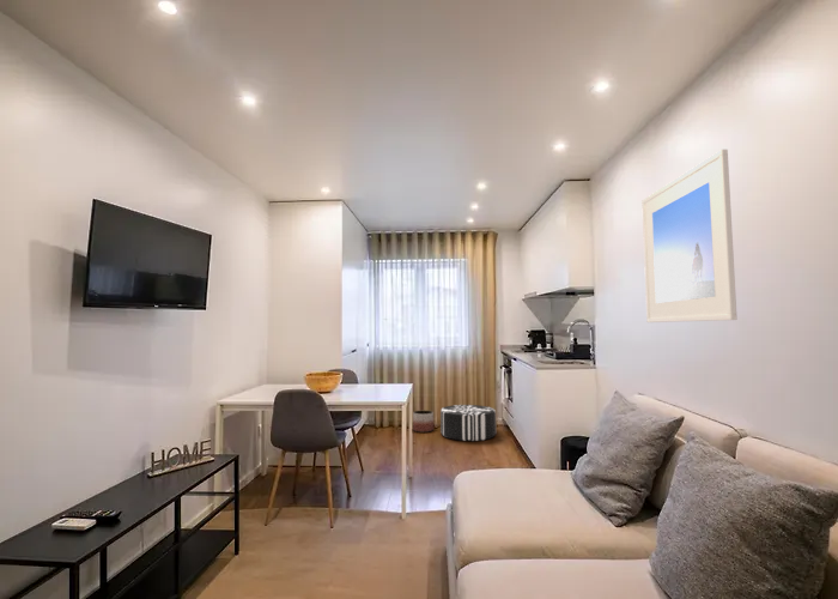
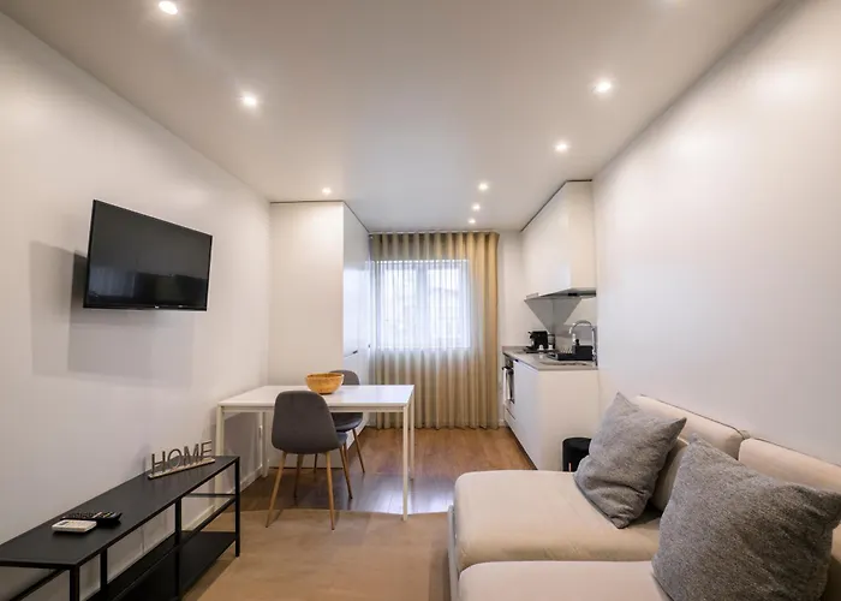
- pouf (468, 422)
- planter (423, 420)
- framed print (680, 249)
